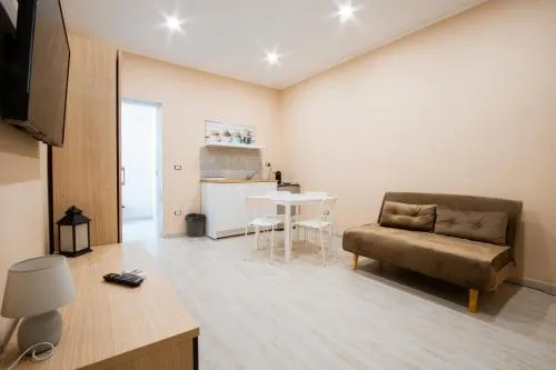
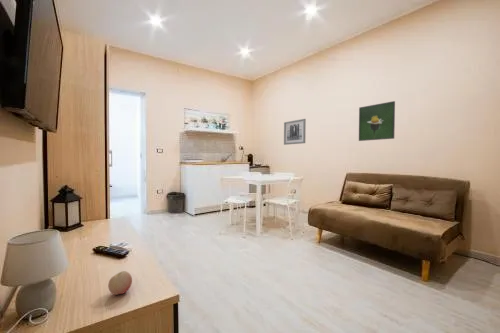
+ fruit (120, 282)
+ wall art (294, 132)
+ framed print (375, 122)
